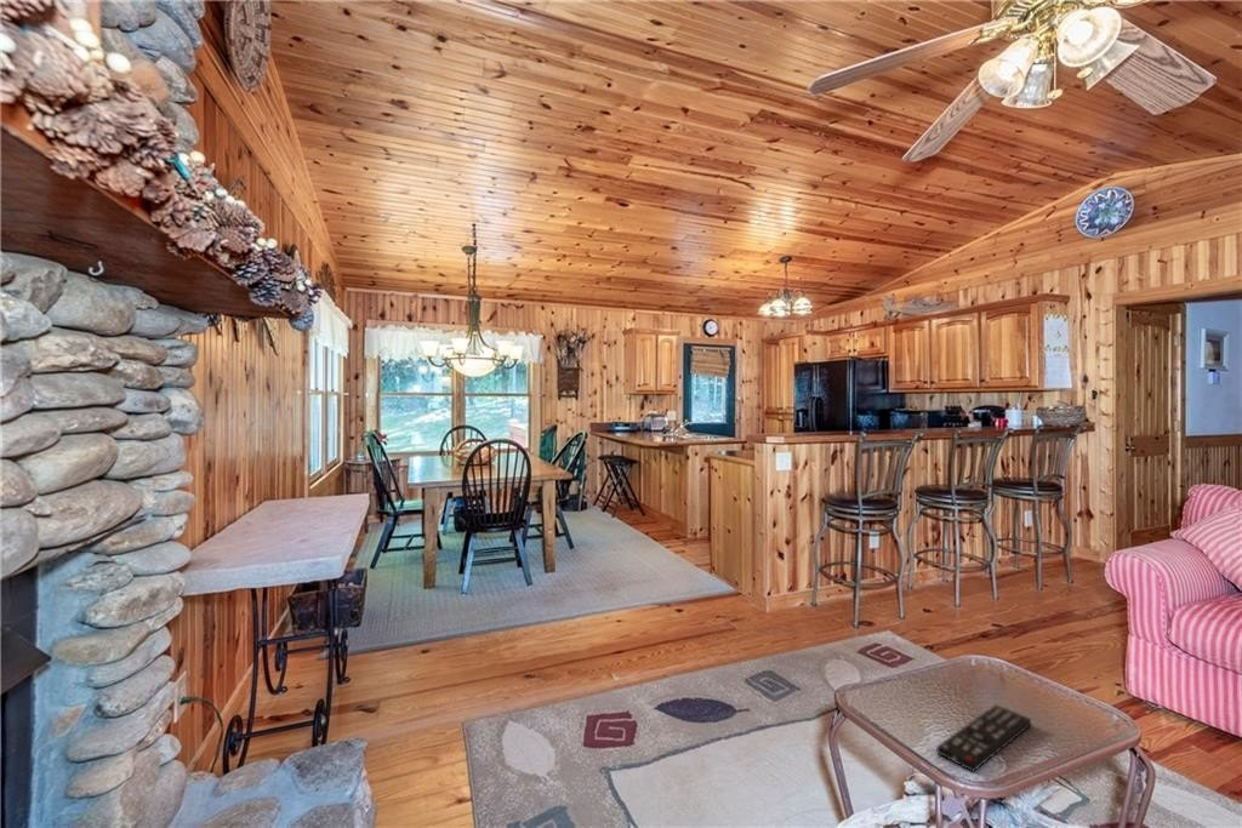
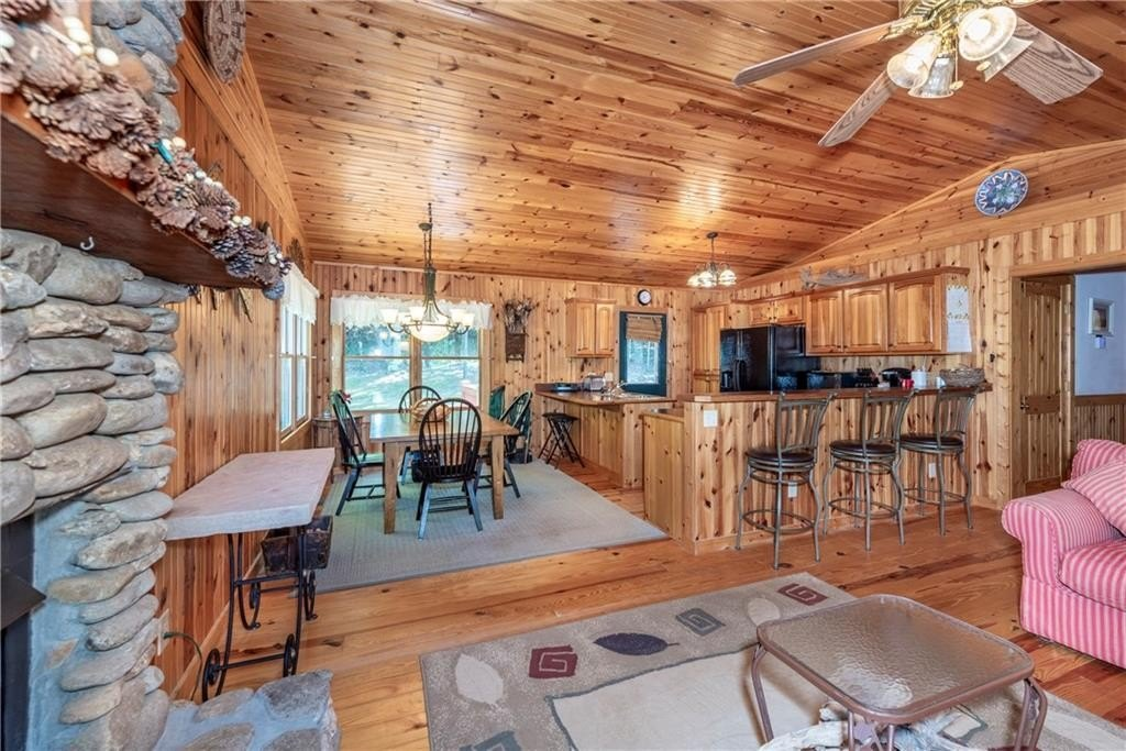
- remote control (985, 733)
